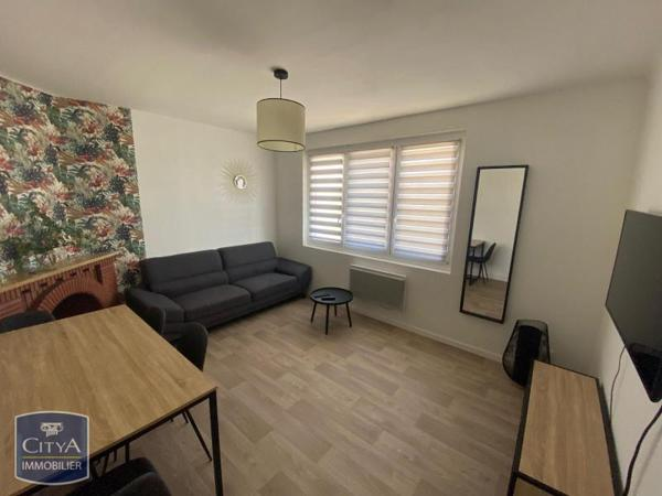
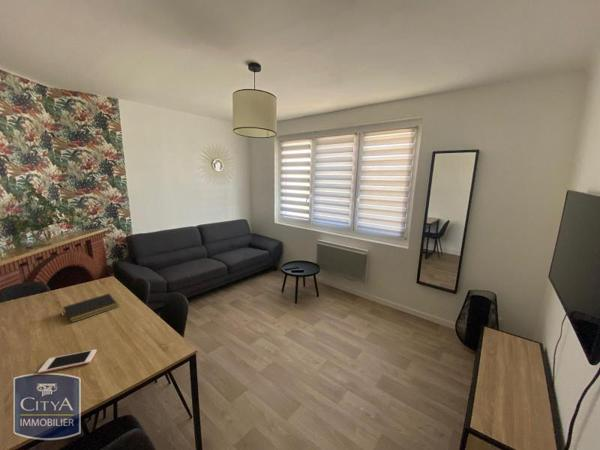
+ notepad (92, 306)
+ cell phone (69, 360)
